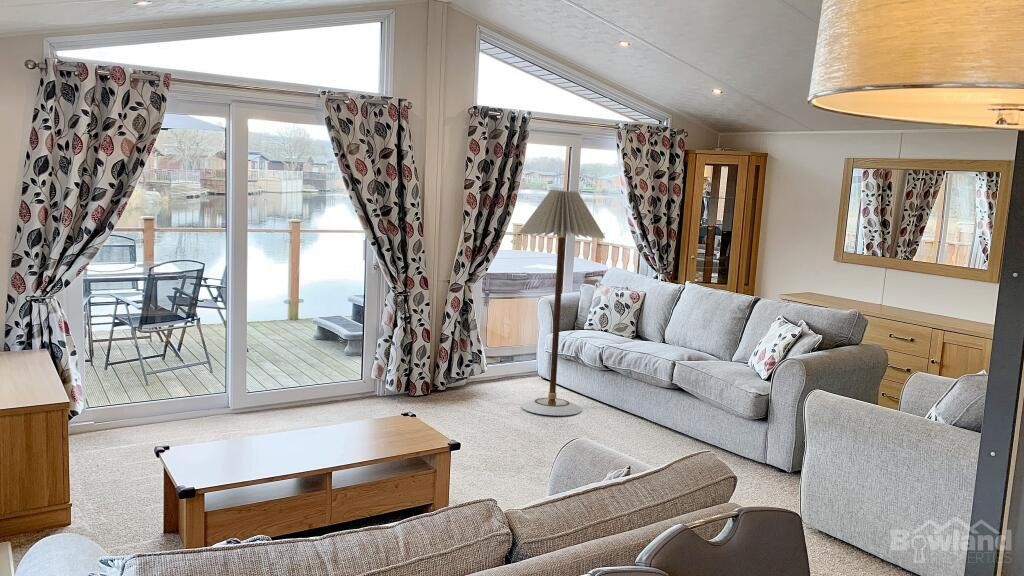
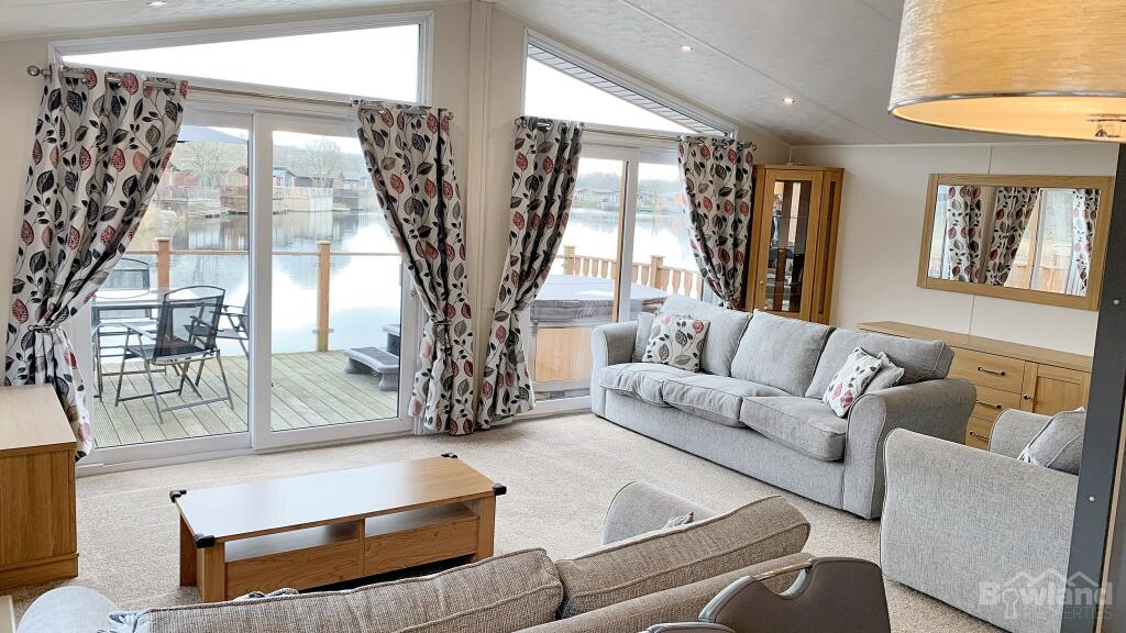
- floor lamp (557, 300)
